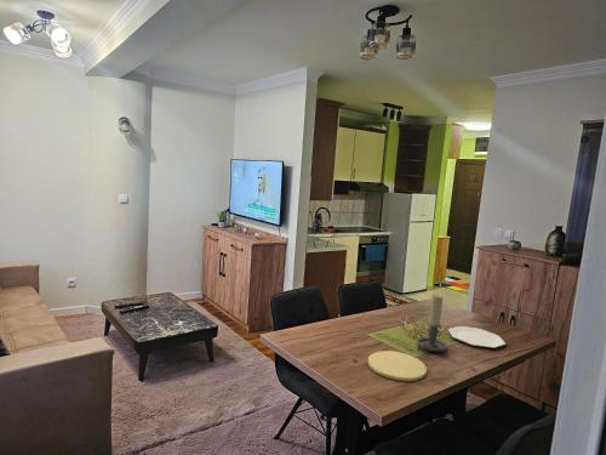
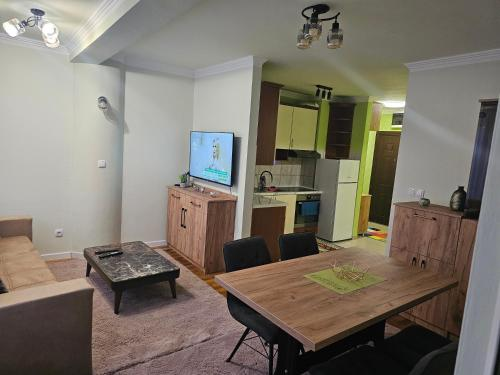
- candle holder (433, 322)
- plate (395, 365)
- plate (475, 337)
